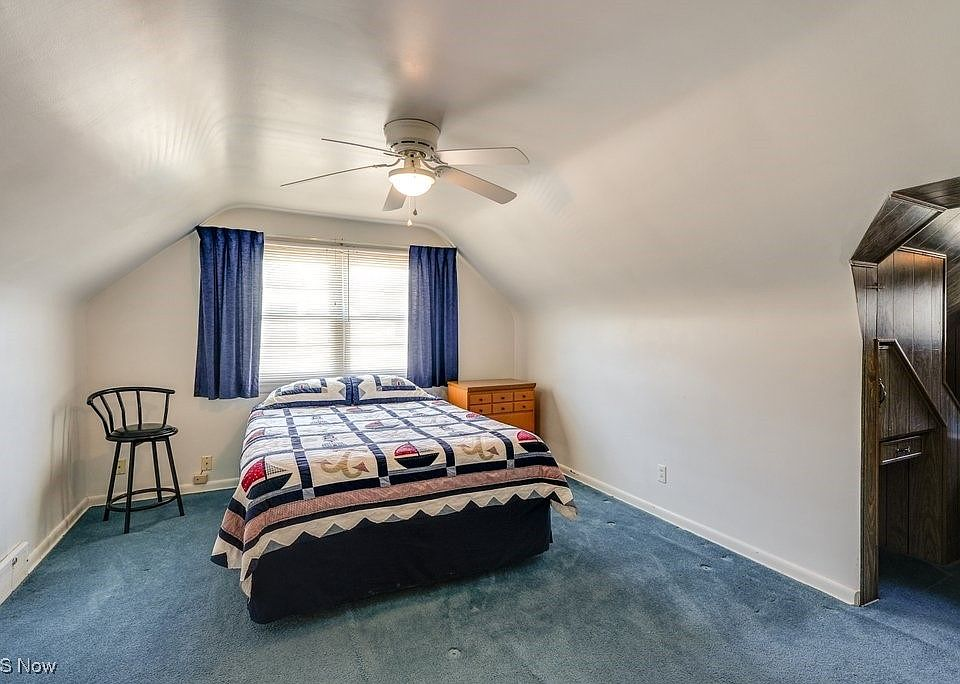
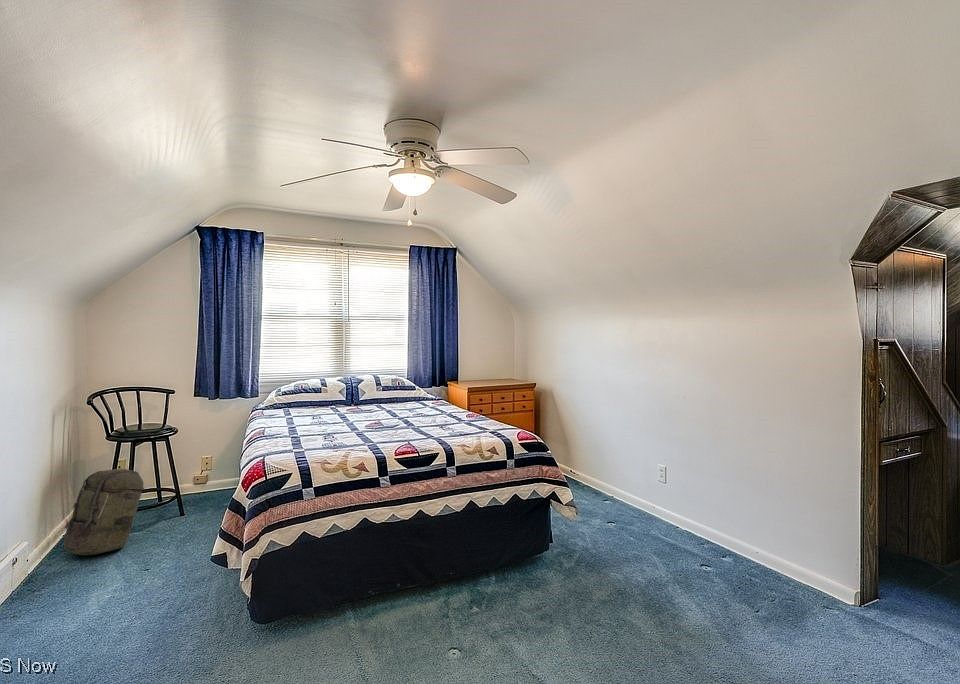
+ backpack (102, 510)
